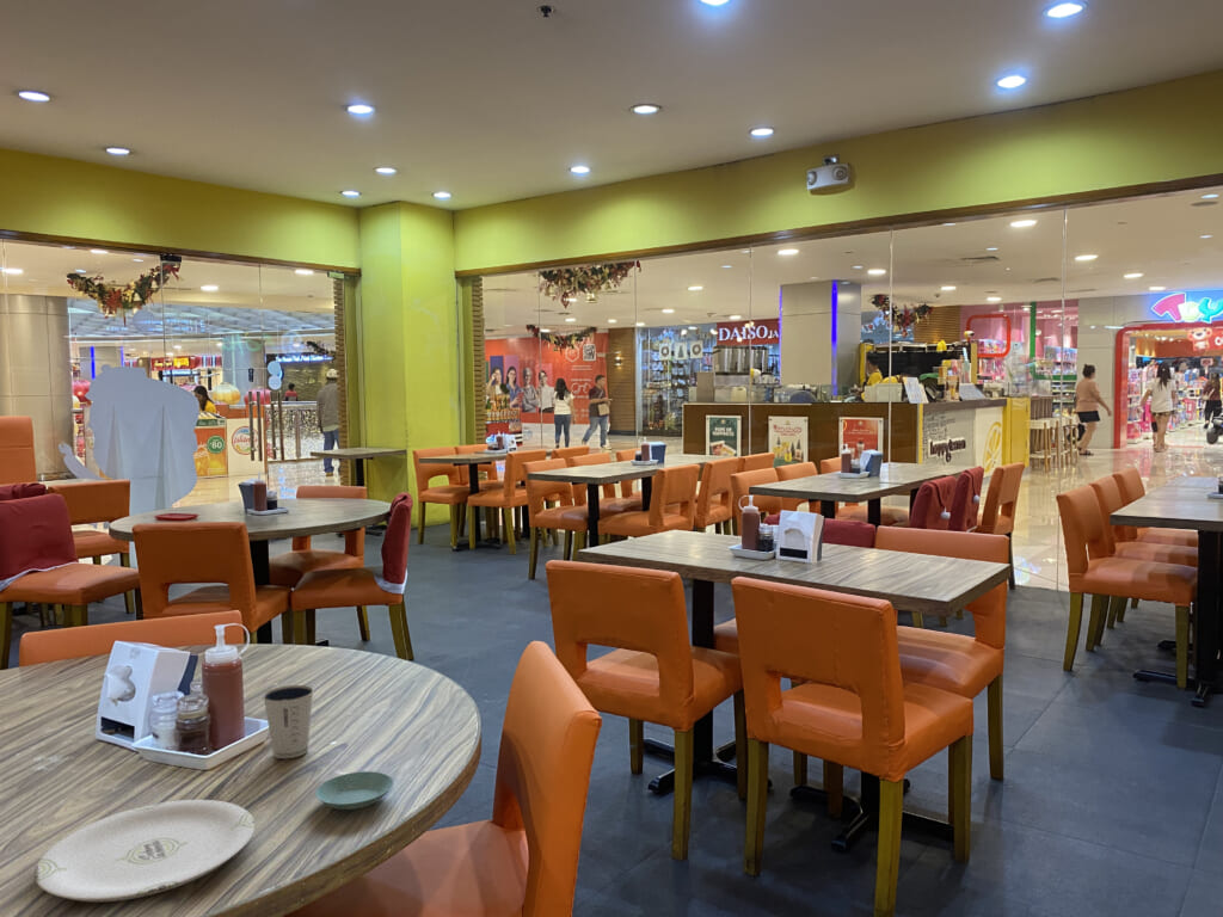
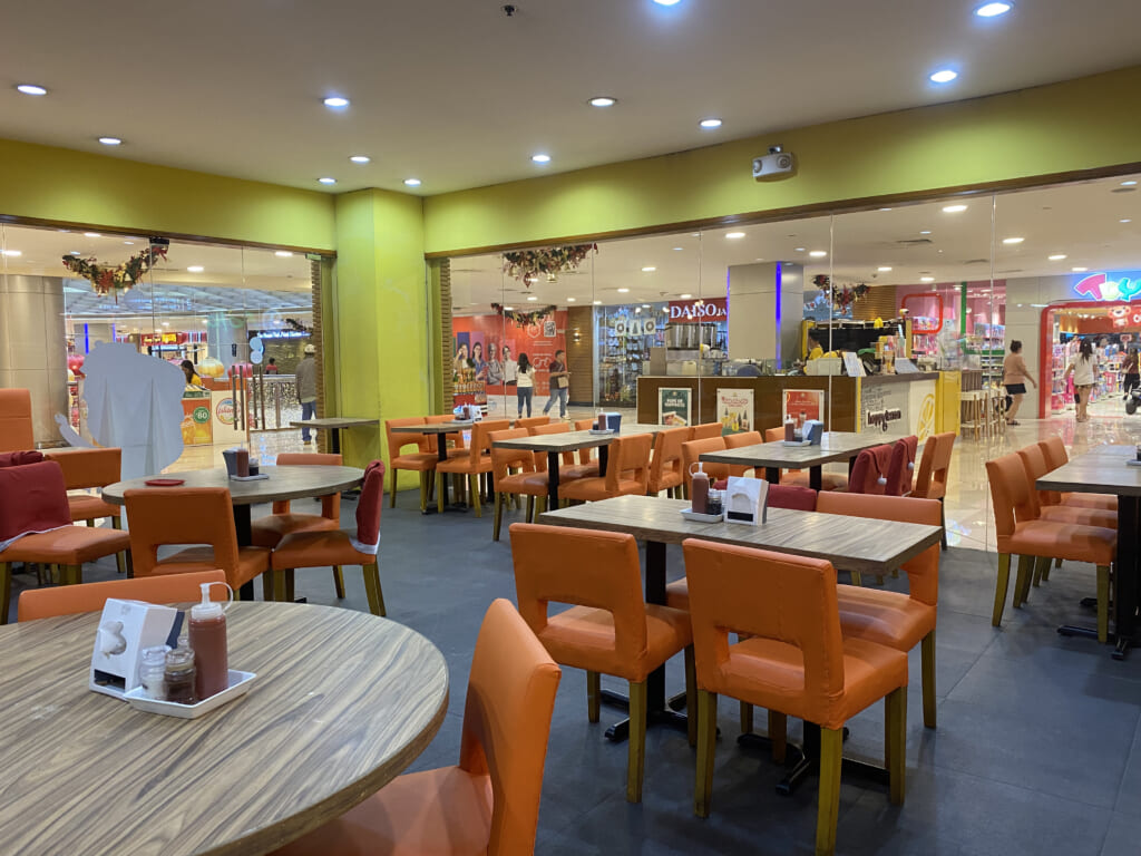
- plate (150, 850)
- saucer (355, 793)
- dixie cup (289, 722)
